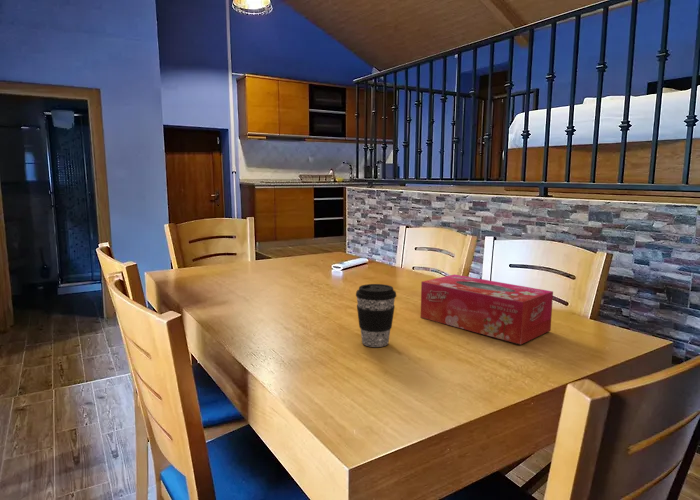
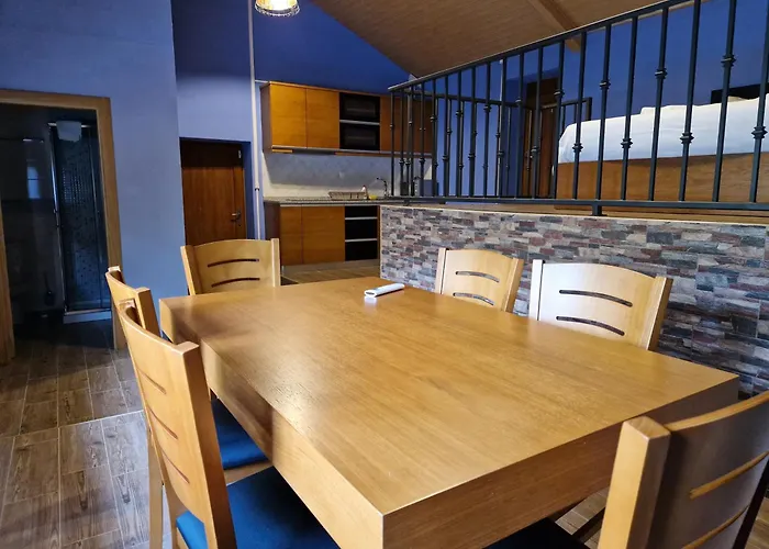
- coffee cup (375, 315)
- tissue box (483, 305)
